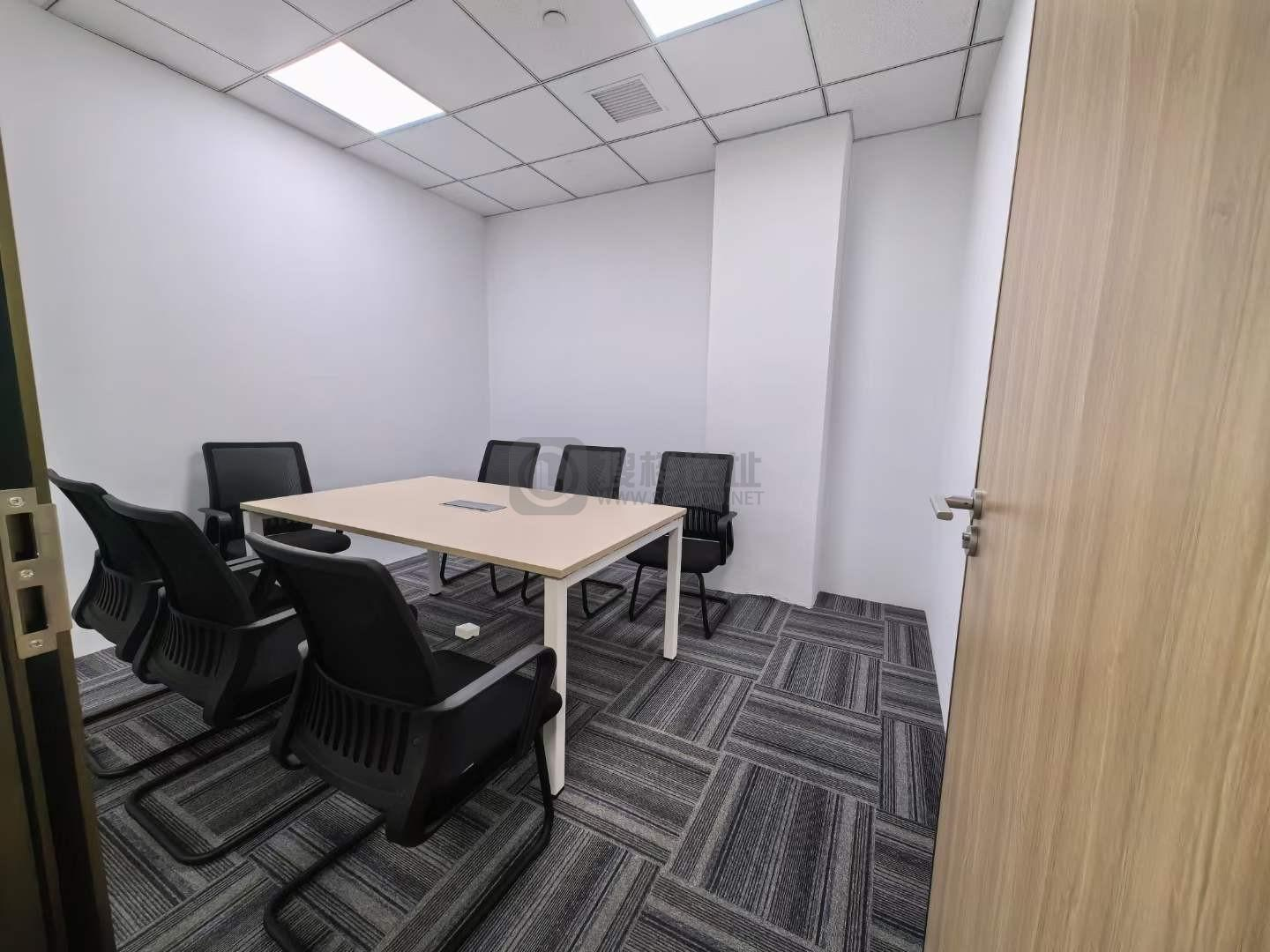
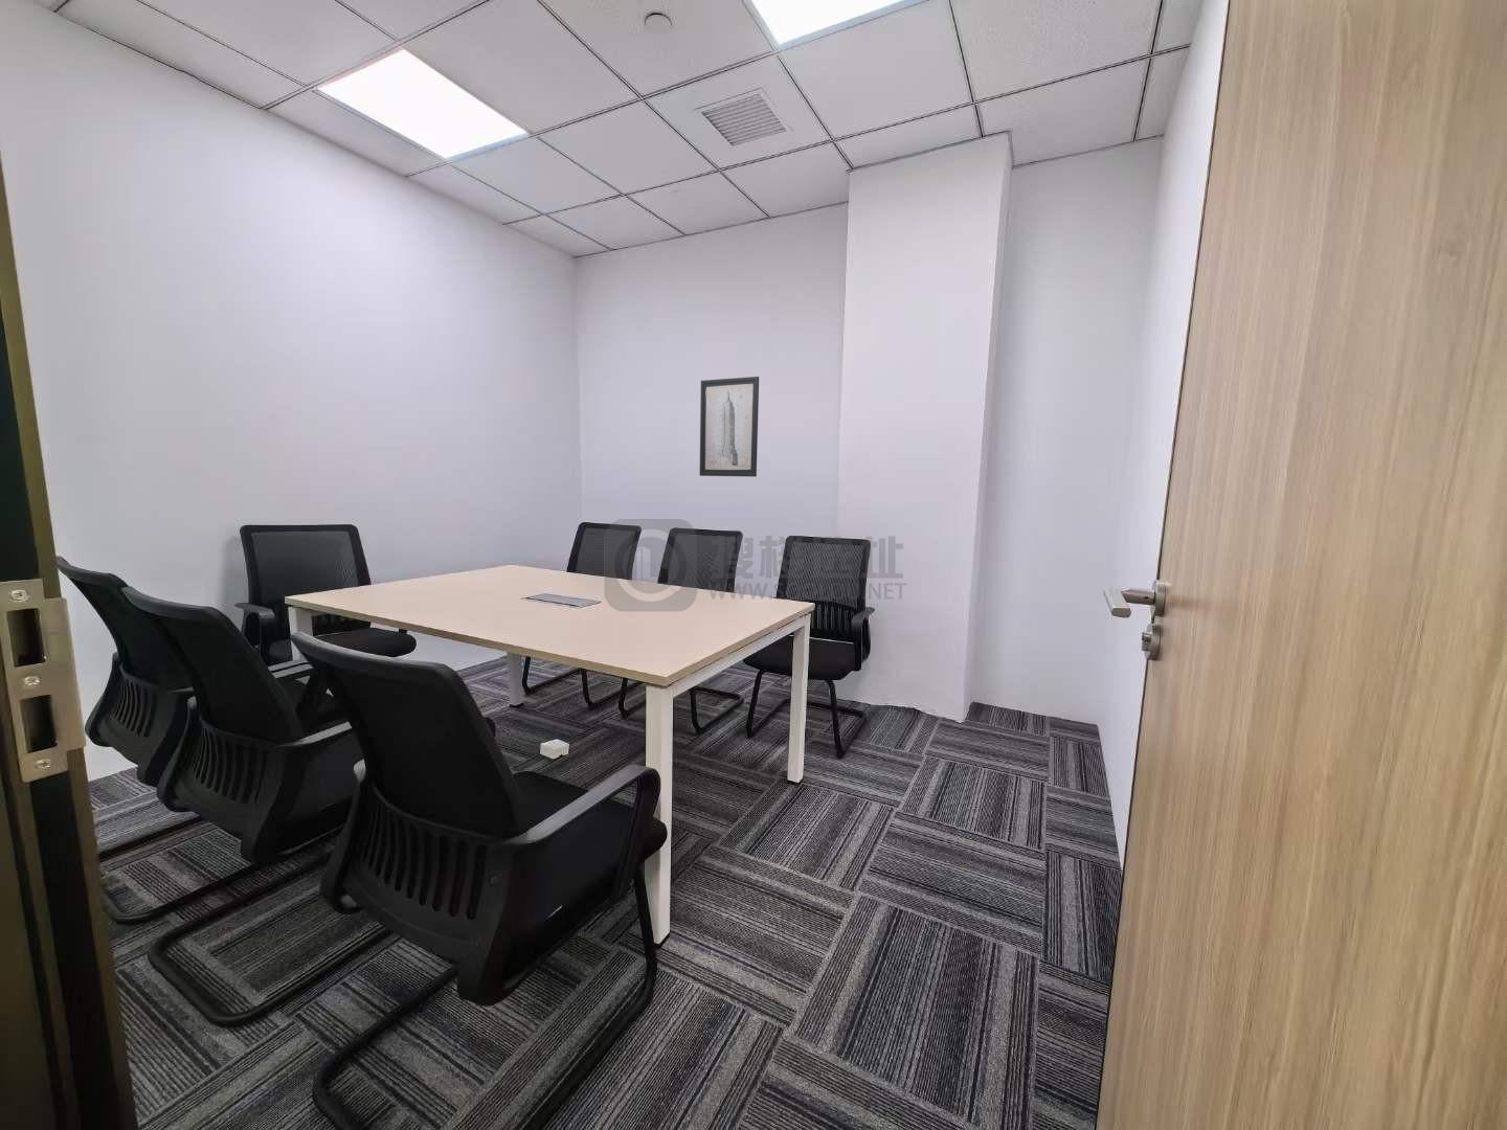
+ wall art (727, 428)
